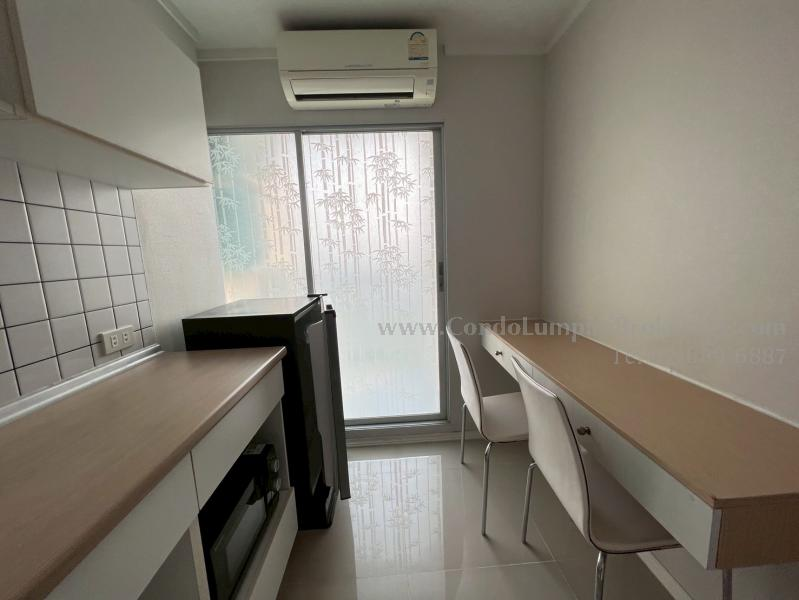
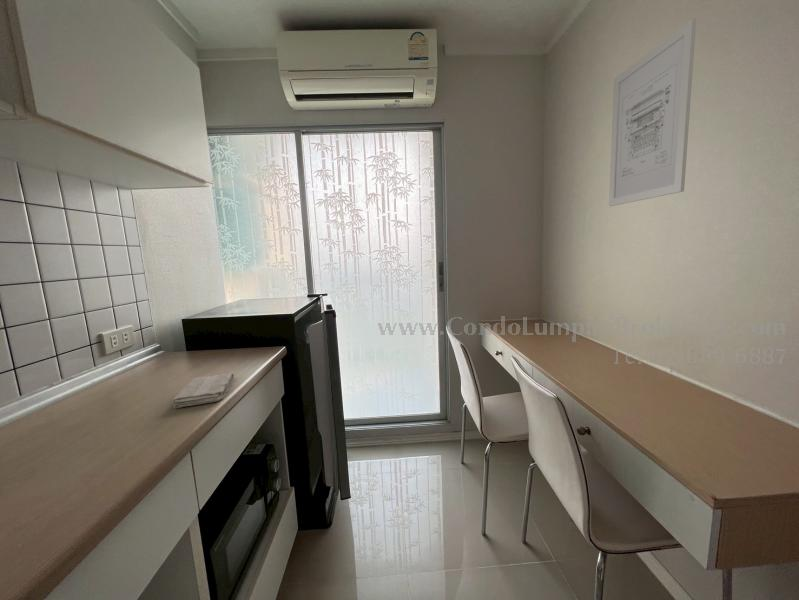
+ wall art (645, 128)
+ washcloth (205, 387)
